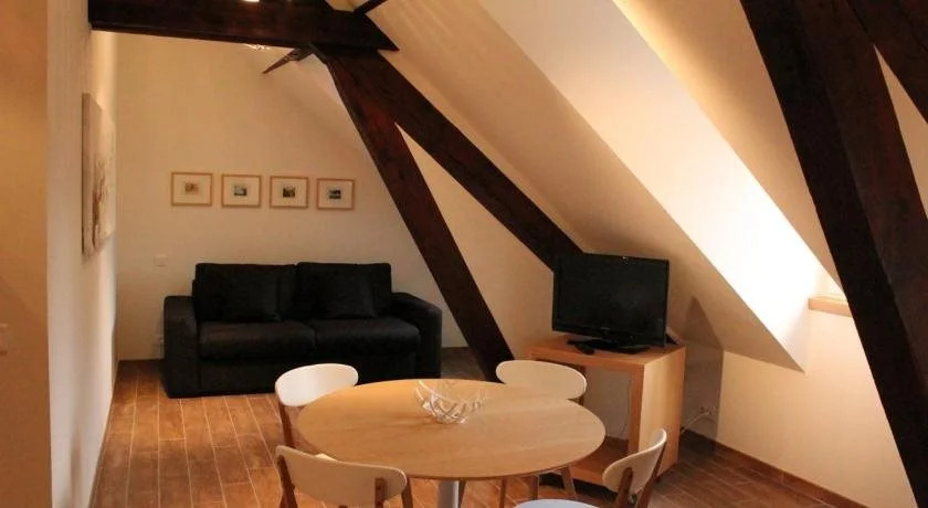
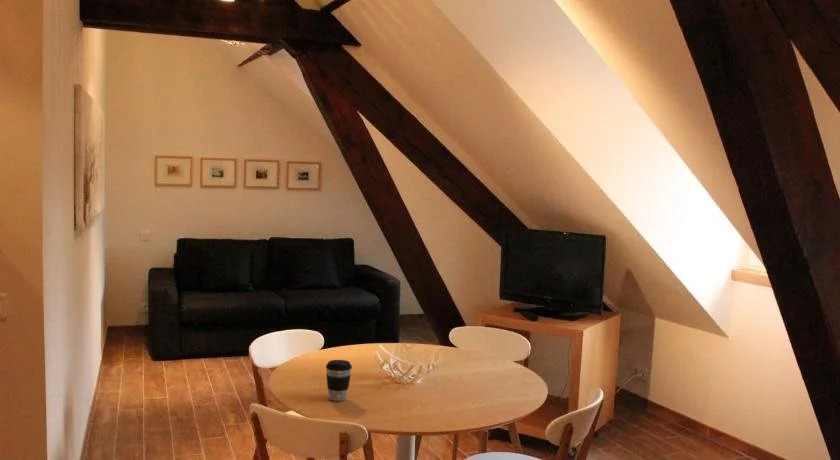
+ coffee cup (338, 380)
